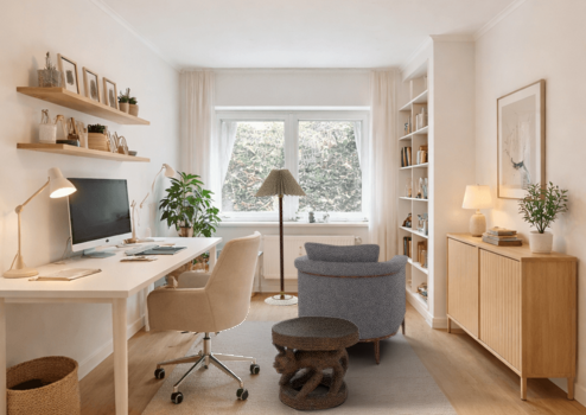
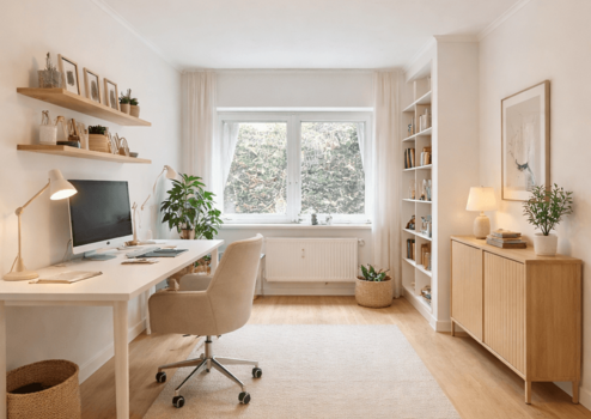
- carved stool (313, 359)
- armchair (348, 292)
- floor lamp (281, 235)
